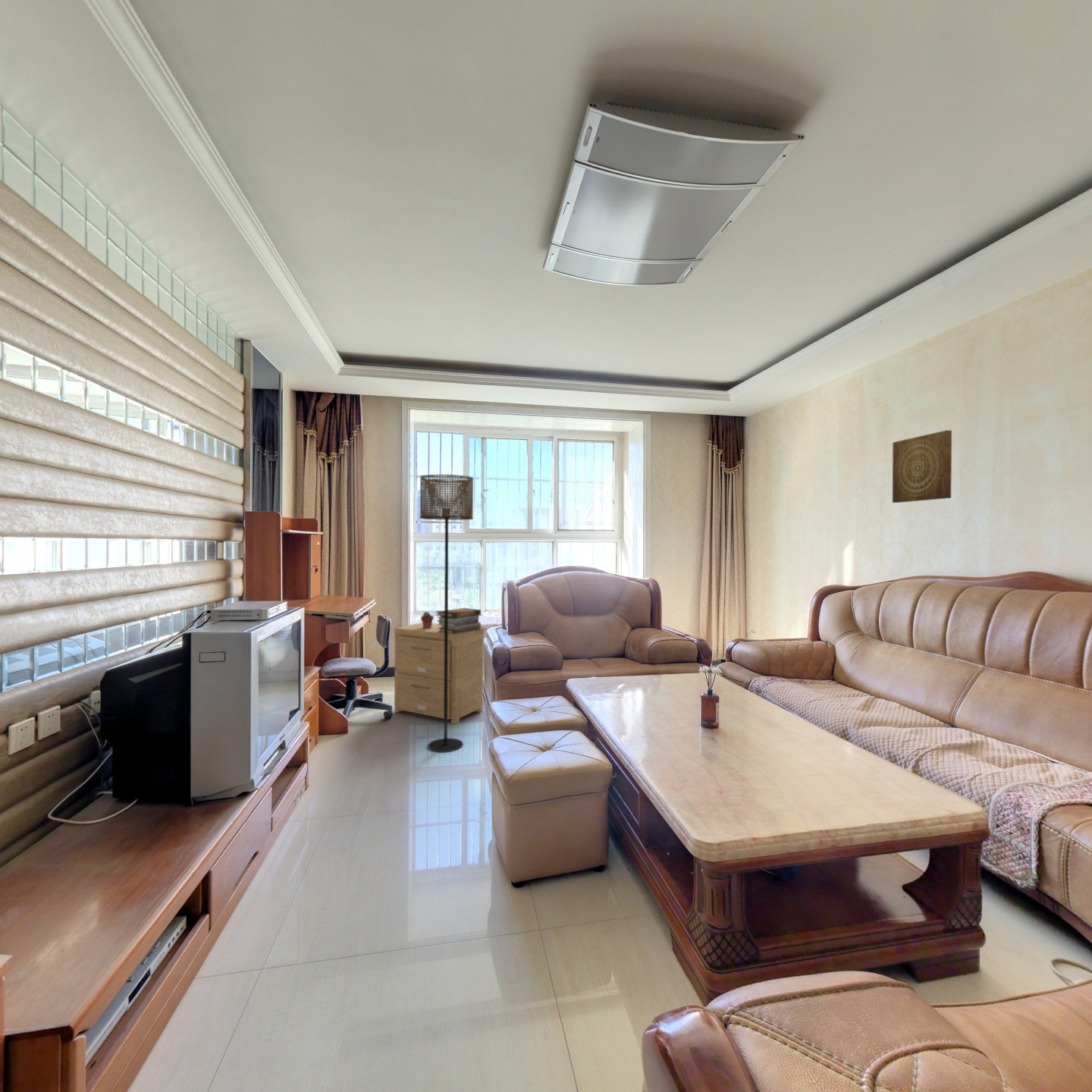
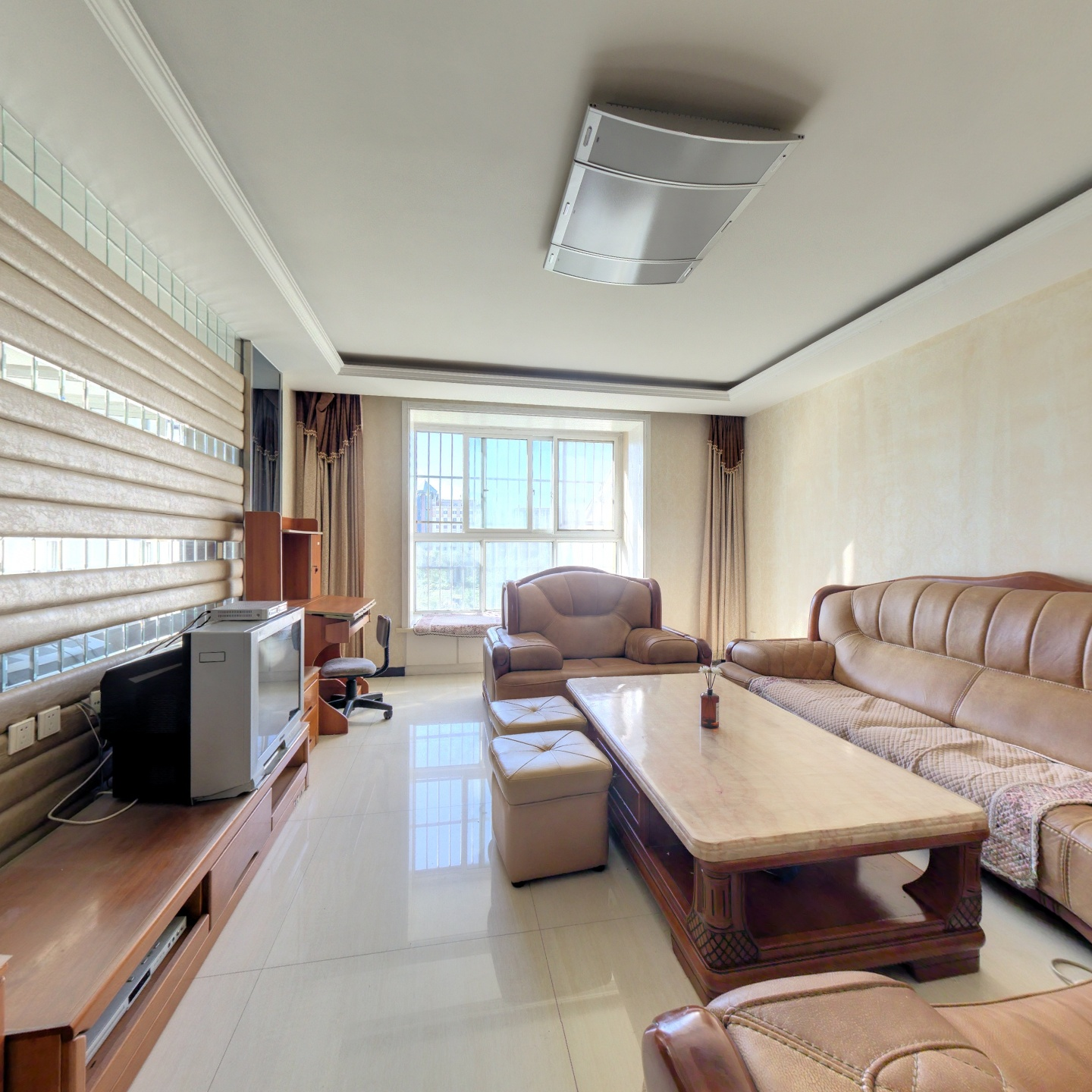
- wall art (920, 469)
- floor lamp (446, 611)
- potted succulent (427, 619)
- side table (436, 670)
- book stack (459, 620)
